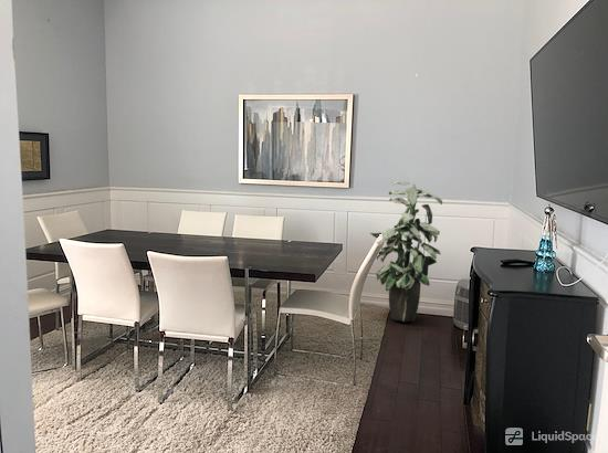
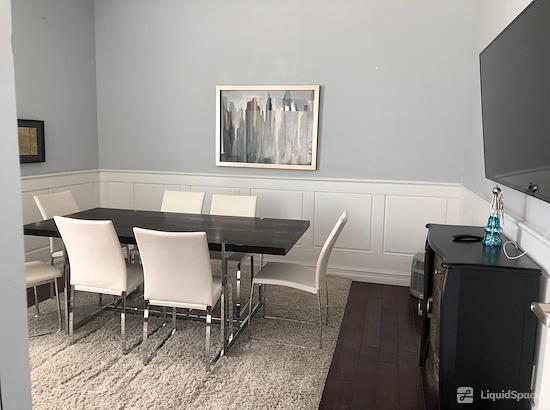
- indoor plant (403, 250)
